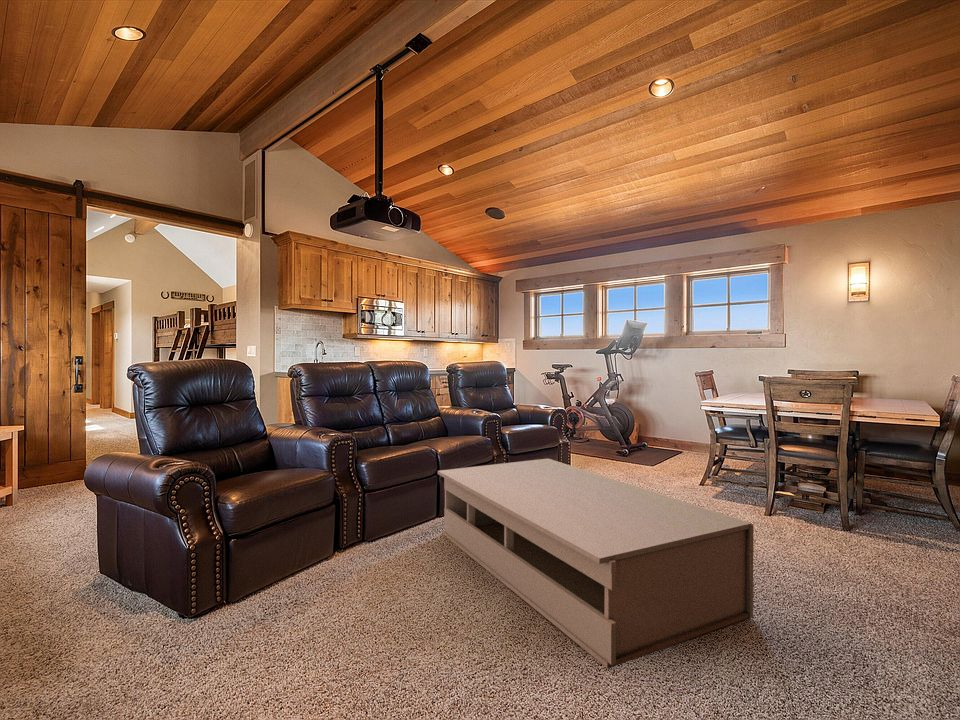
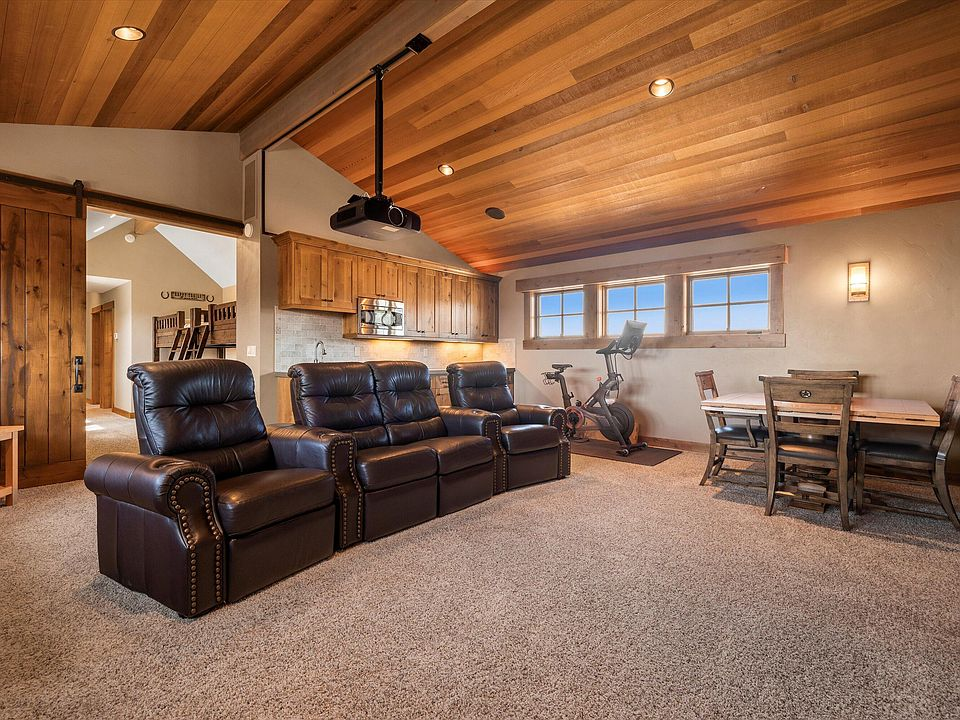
- coffee table (566, 530)
